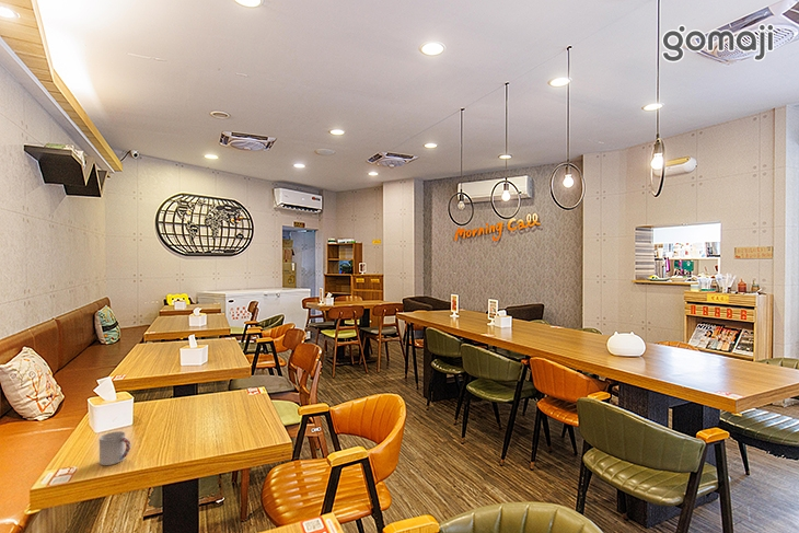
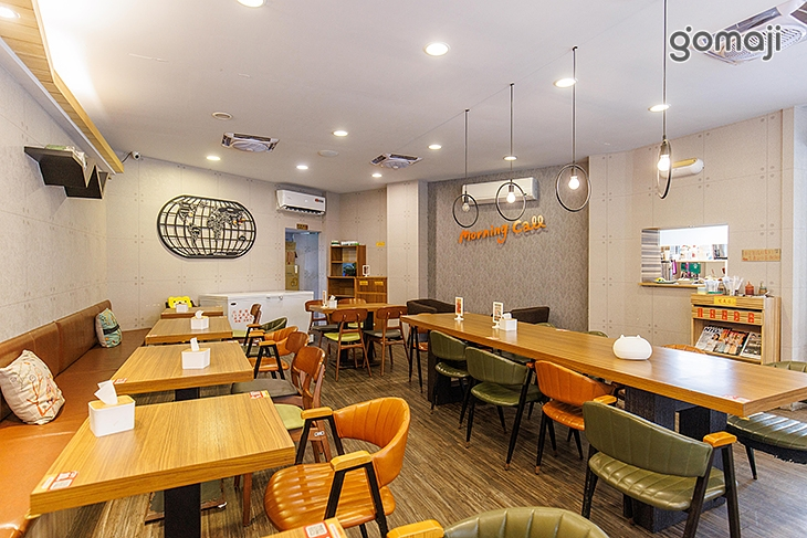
- cup (116, 448)
